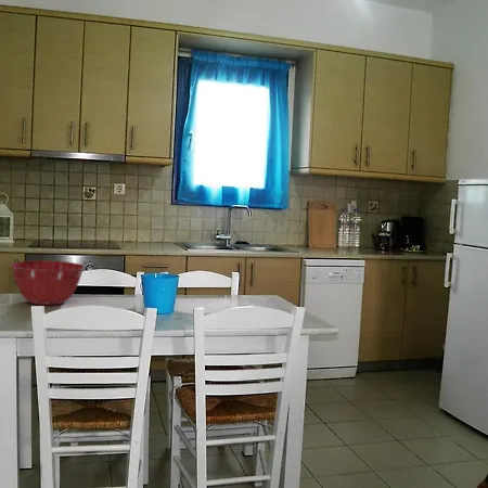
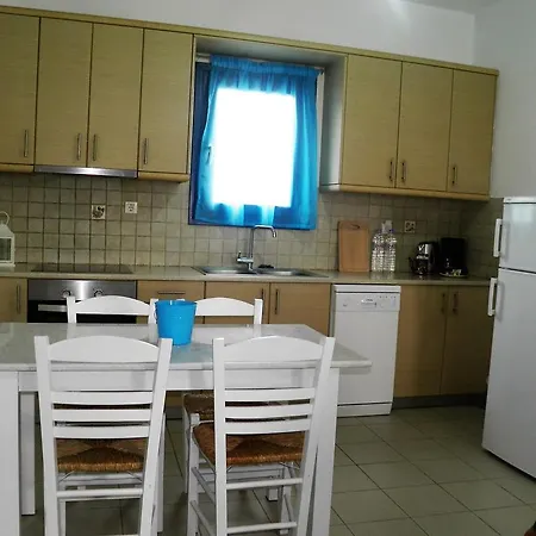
- mixing bowl (48, 283)
